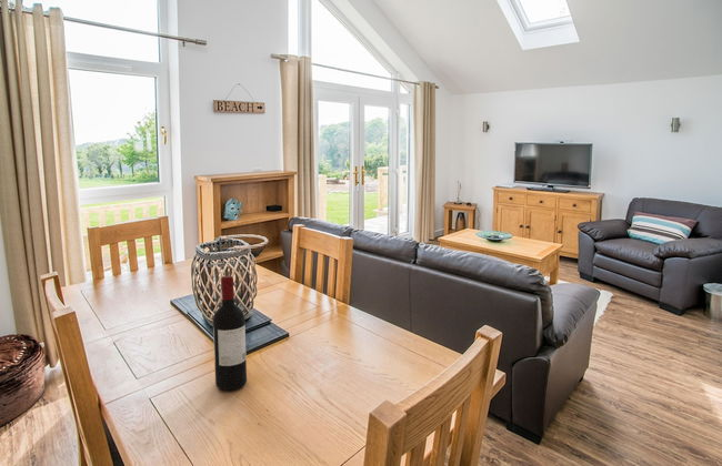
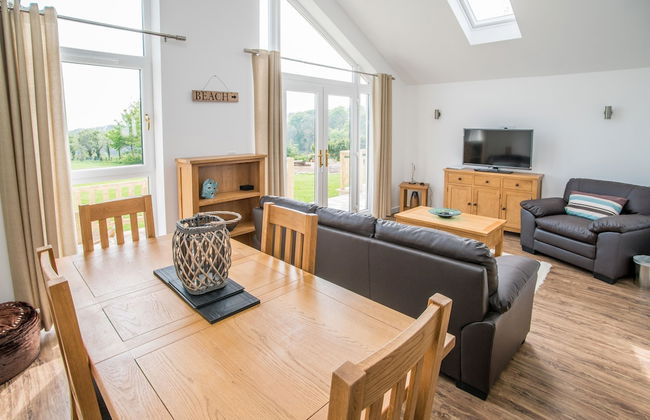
- wine bottle (229, 331)
